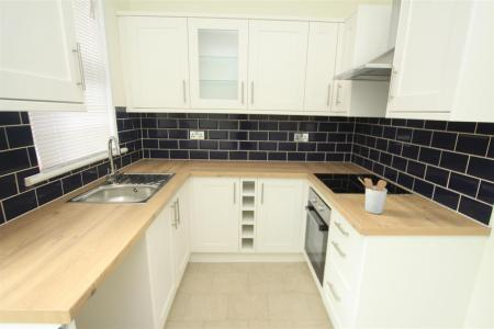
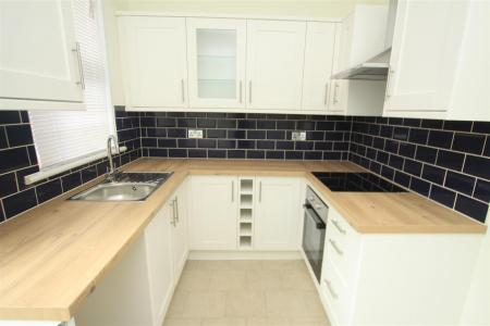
- utensil holder (370, 194)
